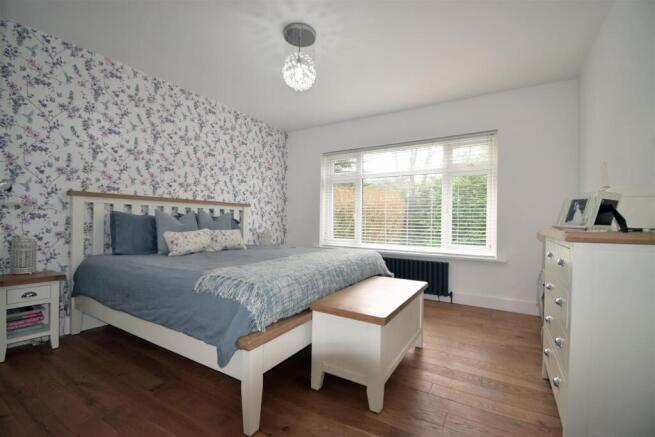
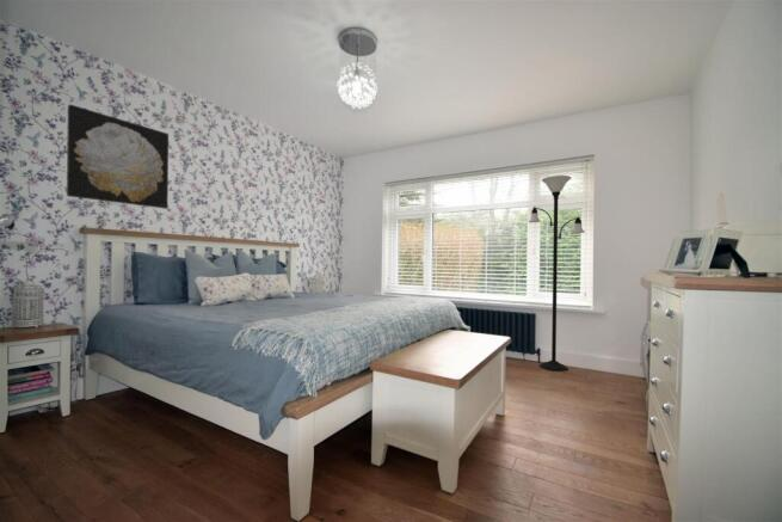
+ floor lamp (554, 272)
+ wall art (122, 161)
